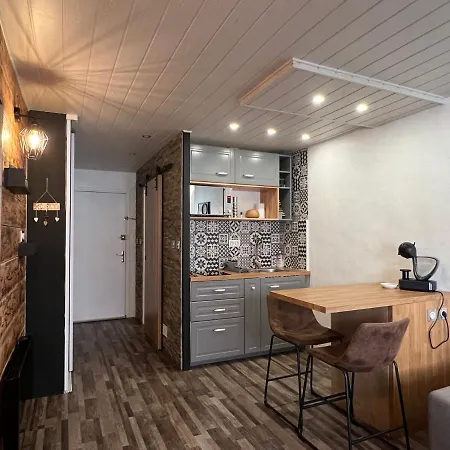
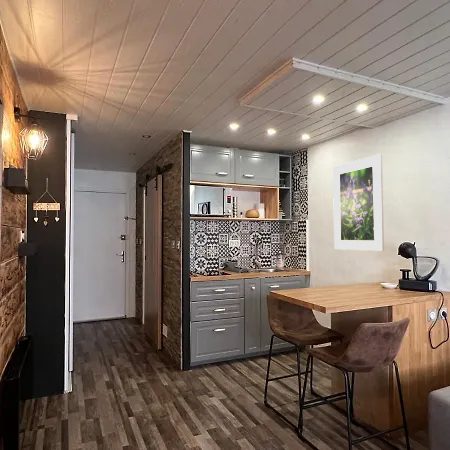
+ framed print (356, 205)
